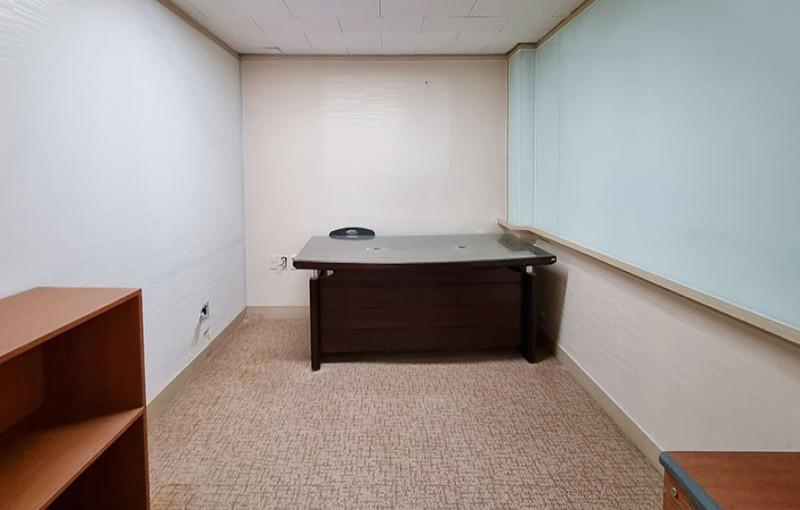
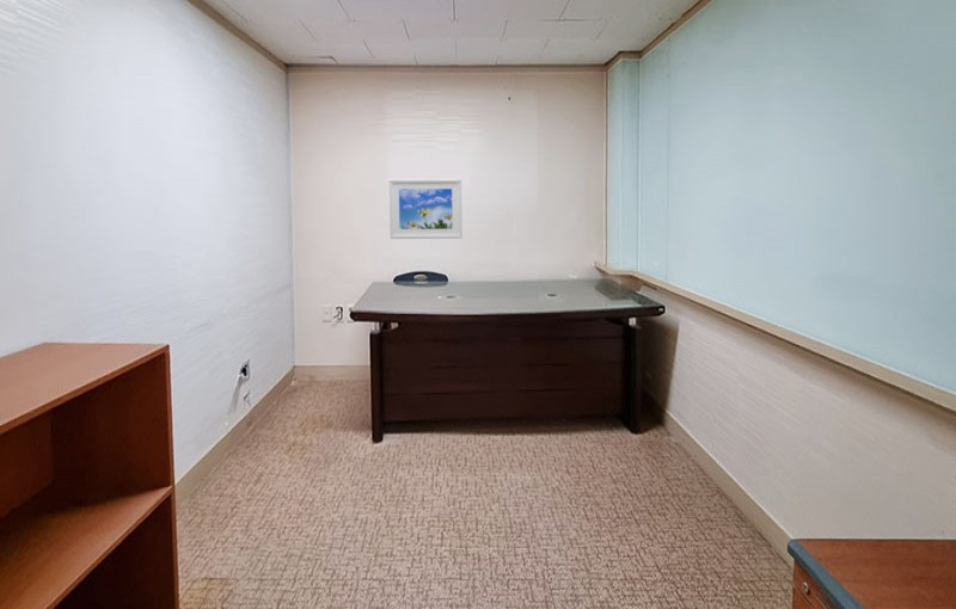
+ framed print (425, 209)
